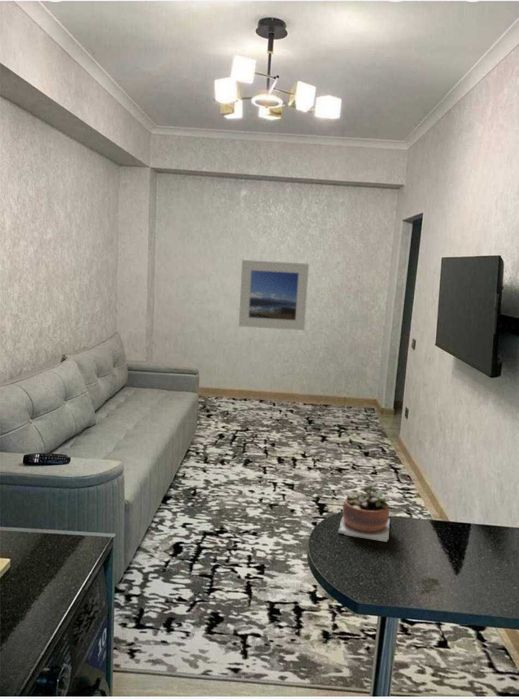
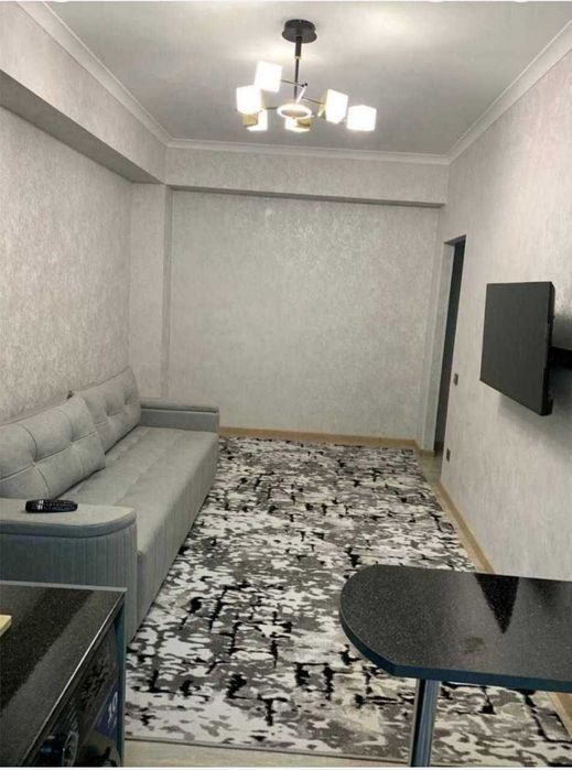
- succulent plant (366, 507)
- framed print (273, 295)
